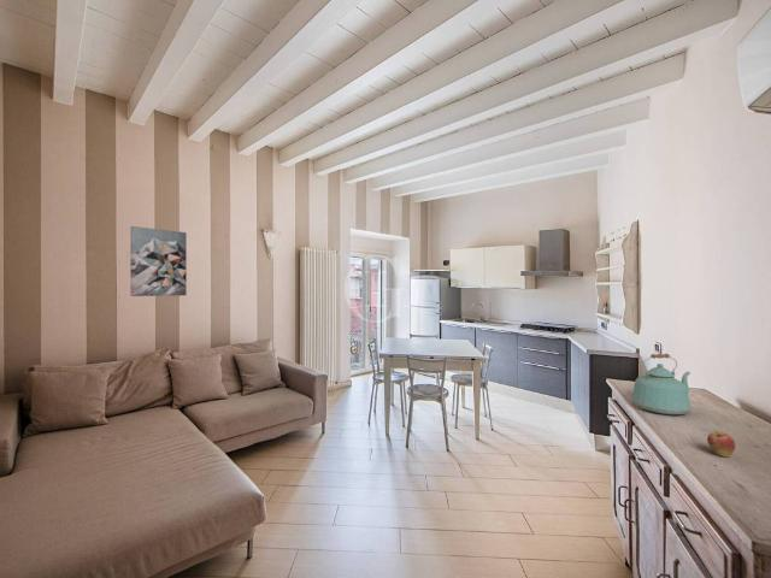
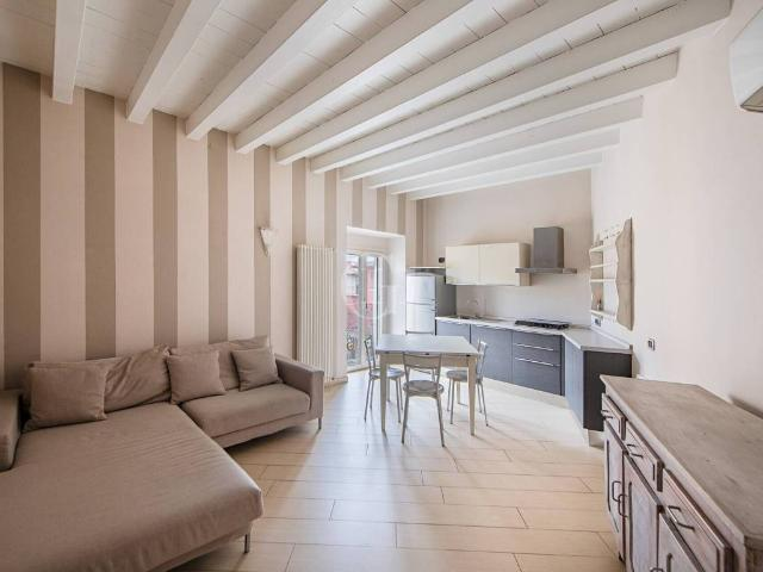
- wall art (159, 263)
- fruit (720, 442)
- kettle (664, 381)
